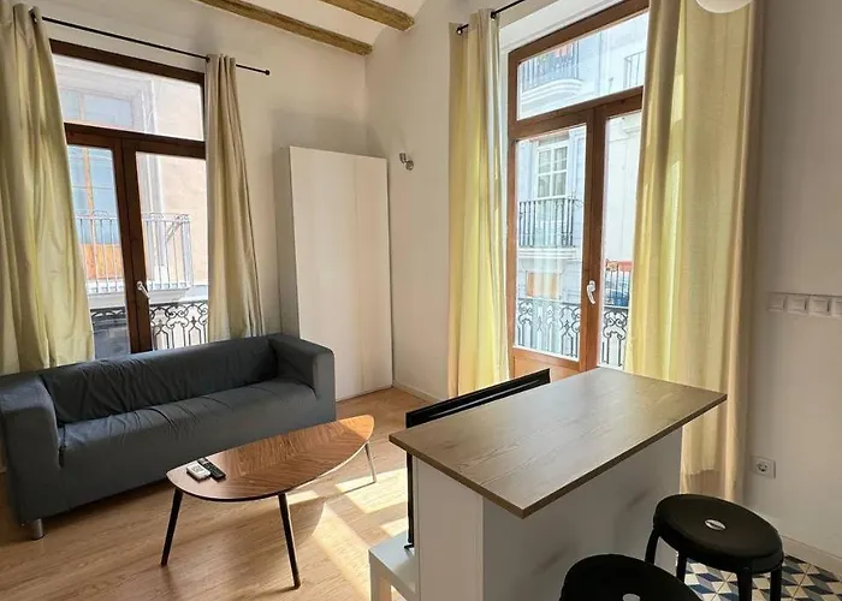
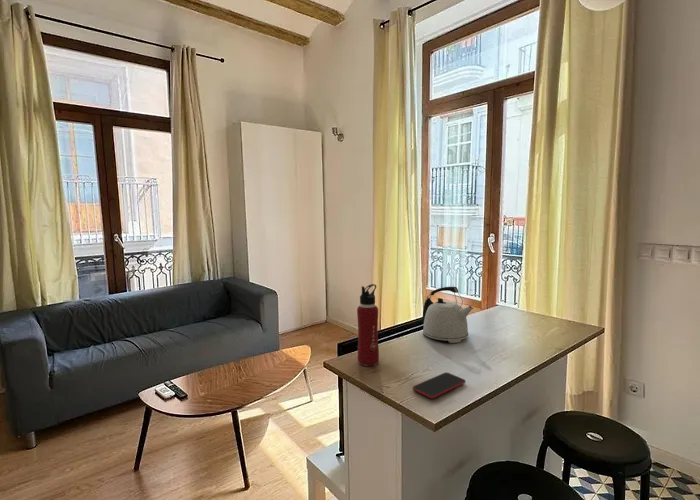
+ smartphone (439, 385)
+ kettle (446, 310)
+ water bottle (368, 323)
